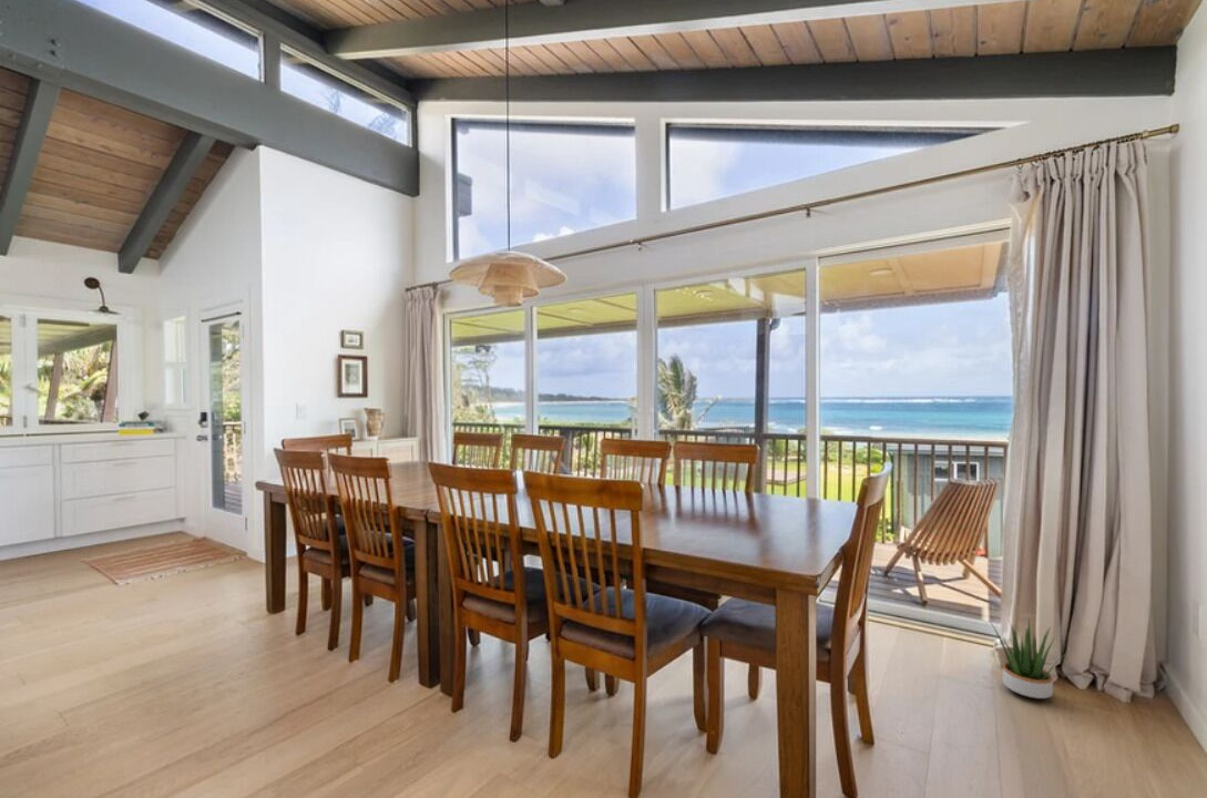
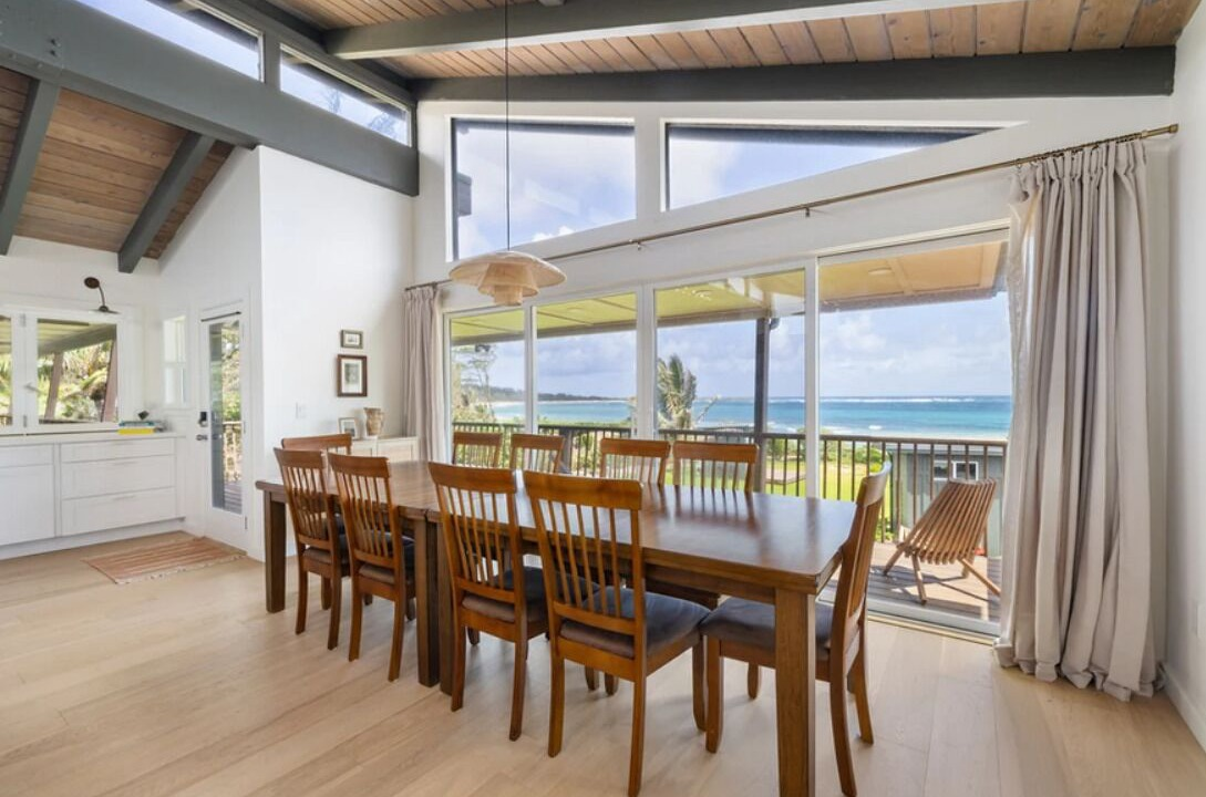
- potted plant (1026, 657)
